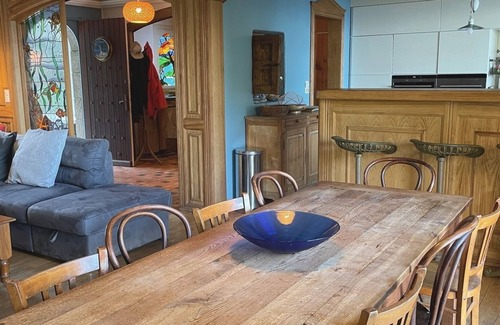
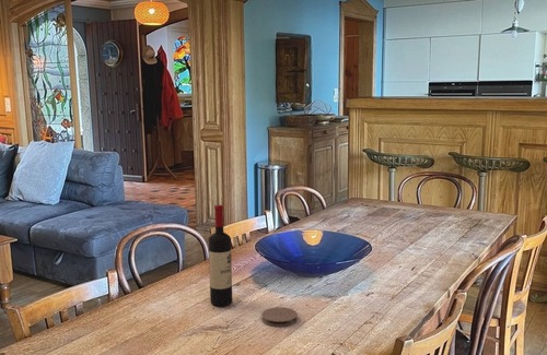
+ coaster (279, 316)
+ wine bottle (220, 255)
